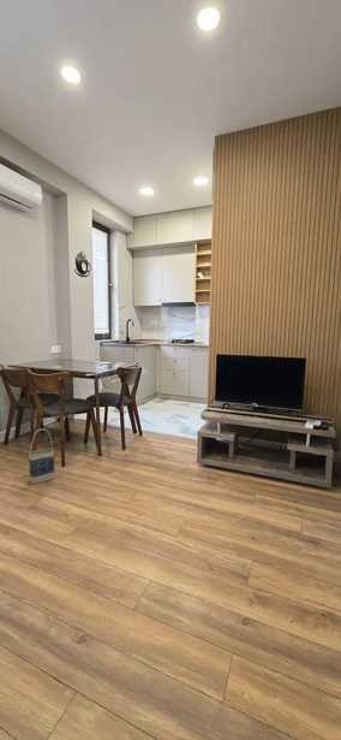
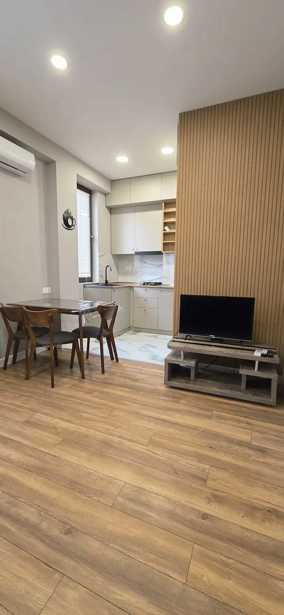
- bag (41, 454)
